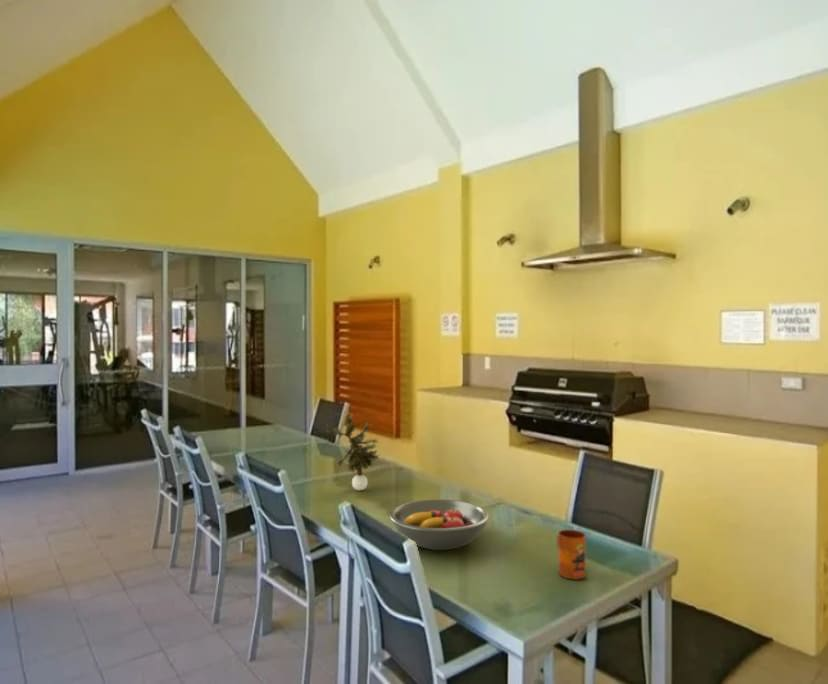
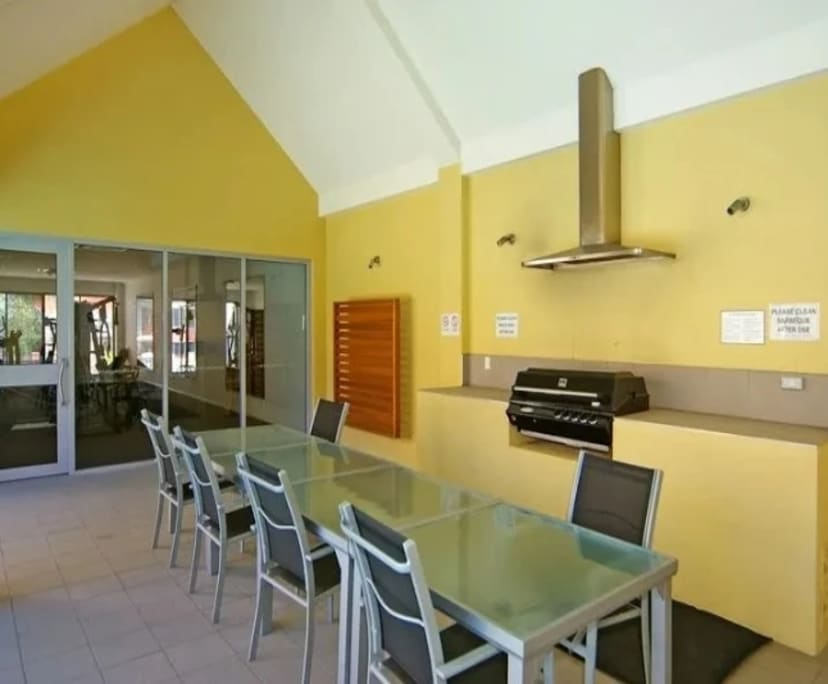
- mug (568, 551)
- potted plant (353, 452)
- fruit bowl (439, 523)
